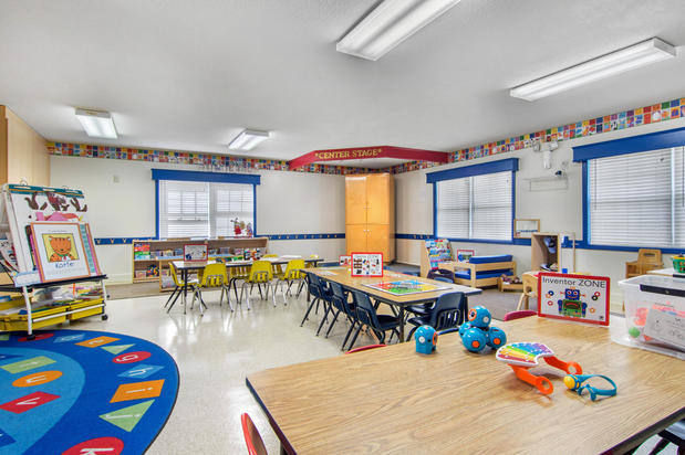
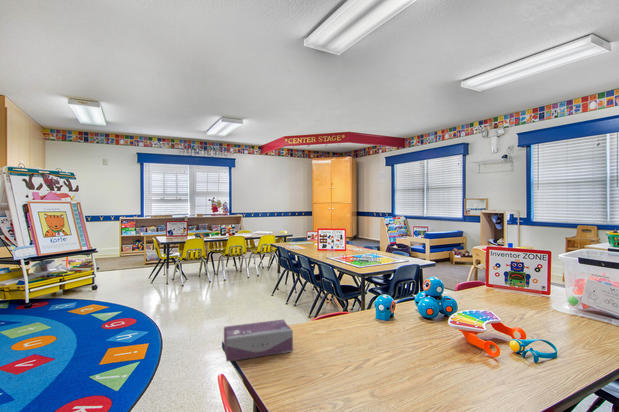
+ tissue box (257, 337)
